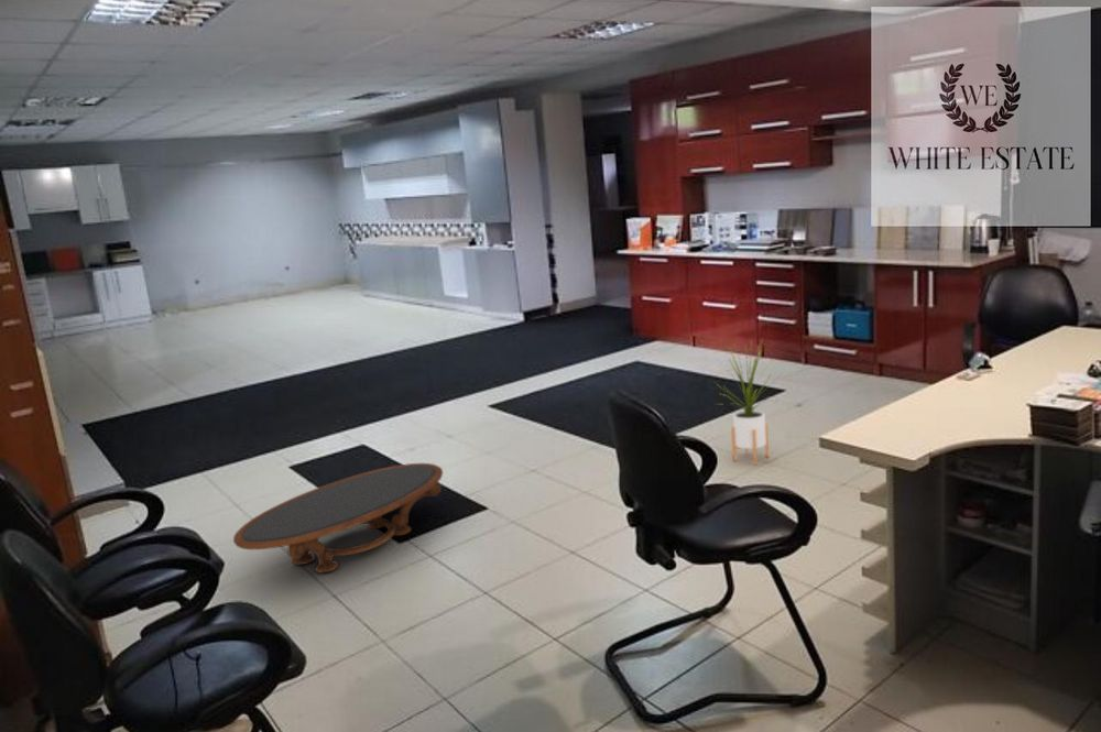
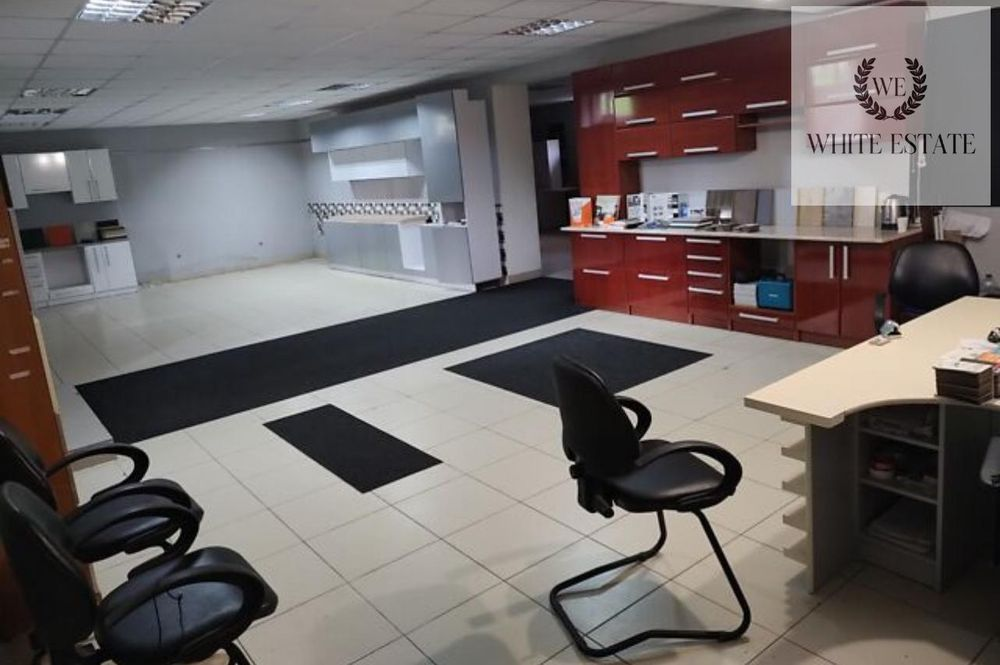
- house plant (745, 400)
- coffee table (350, 522)
